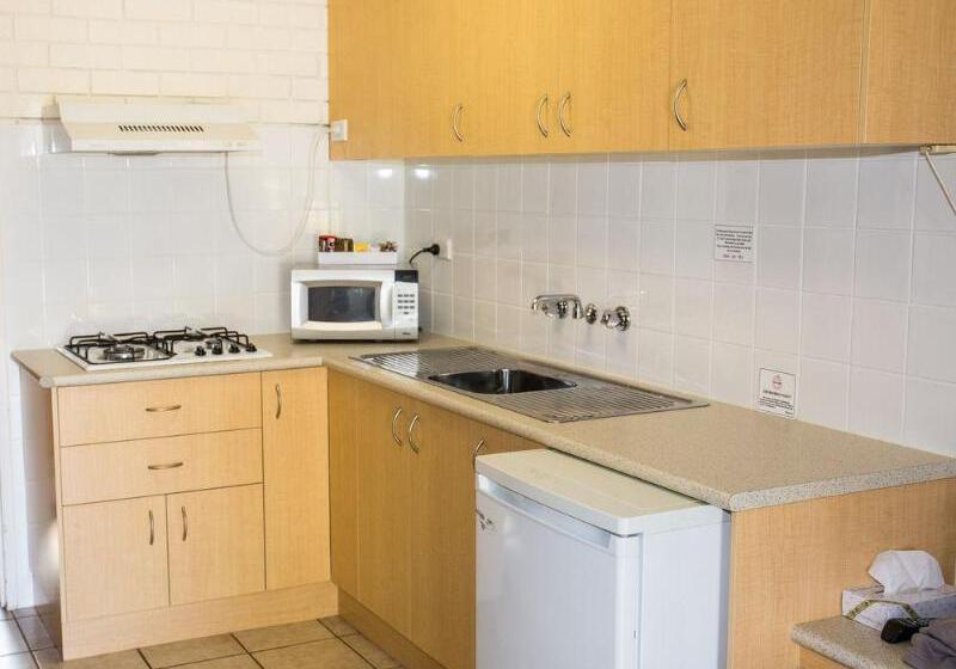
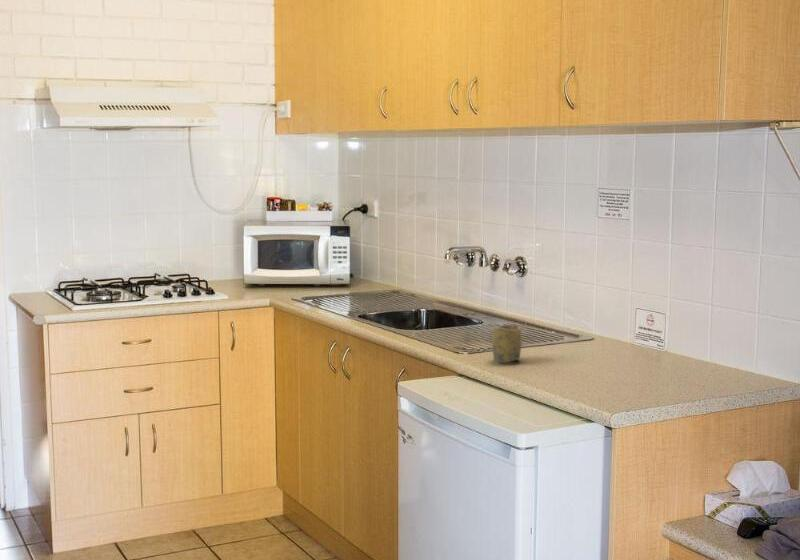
+ cup (506, 343)
